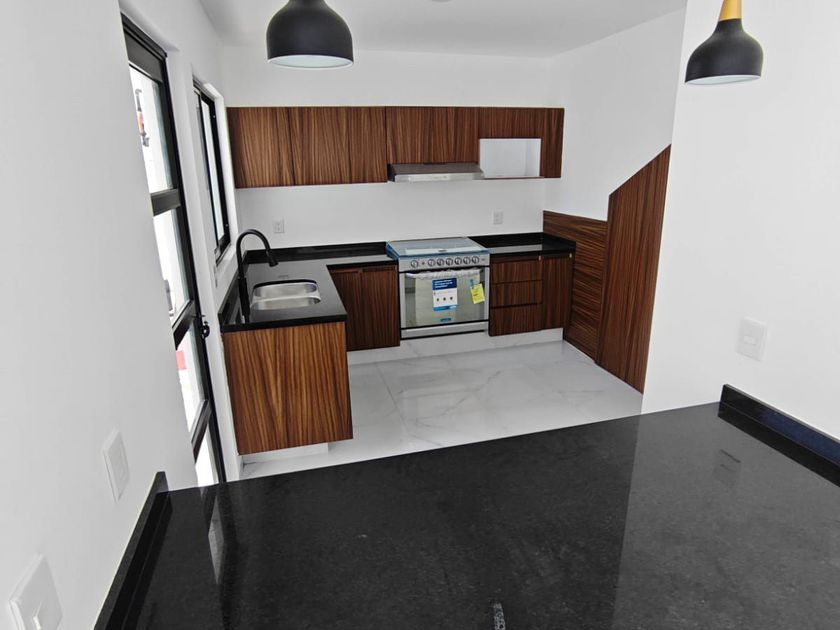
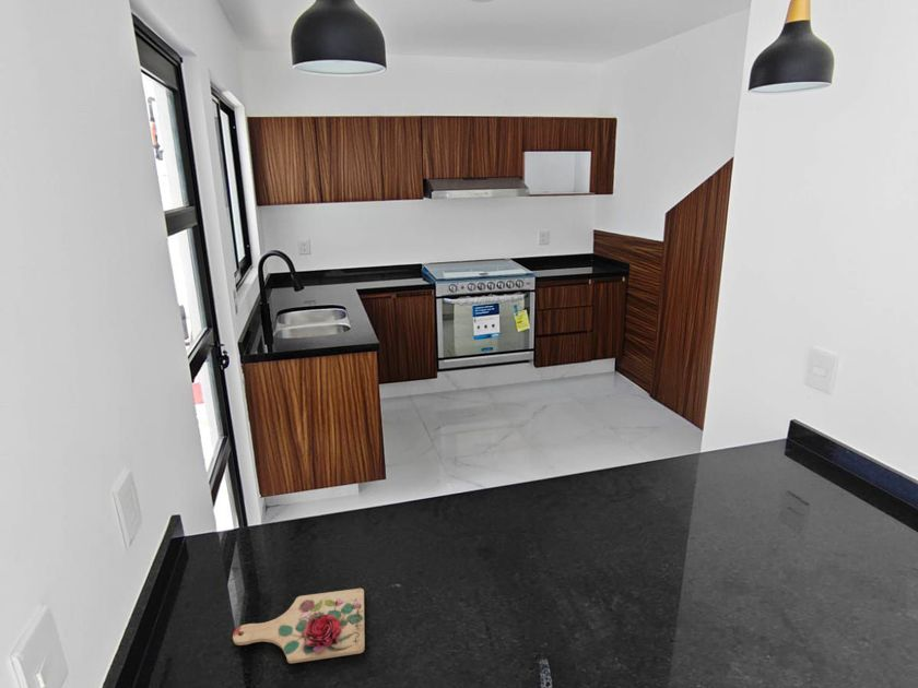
+ cutting board (298, 622)
